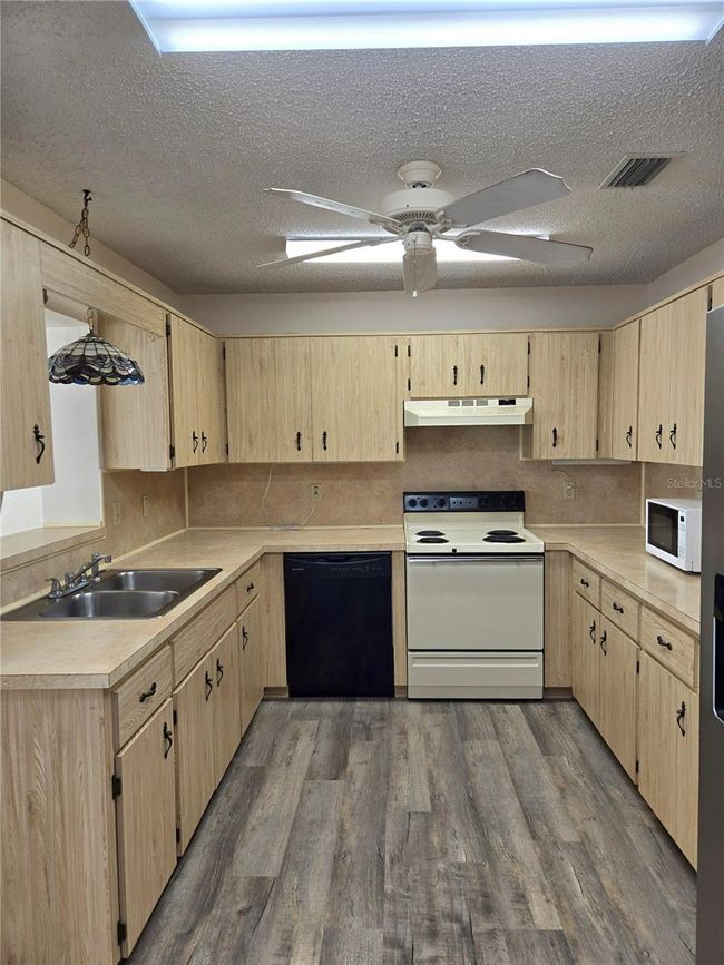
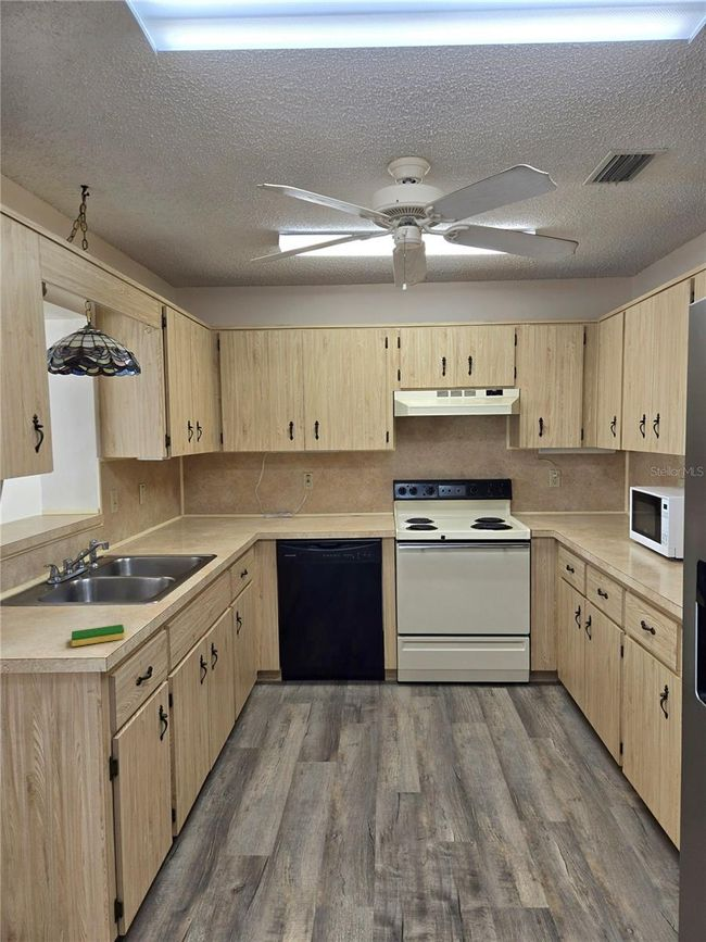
+ dish sponge (98, 635)
